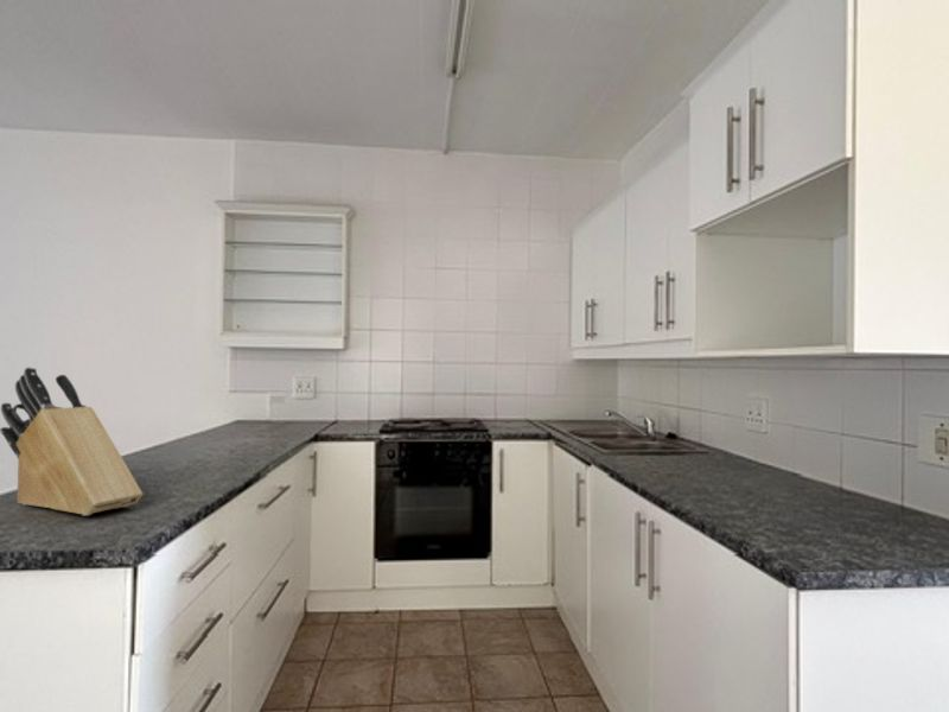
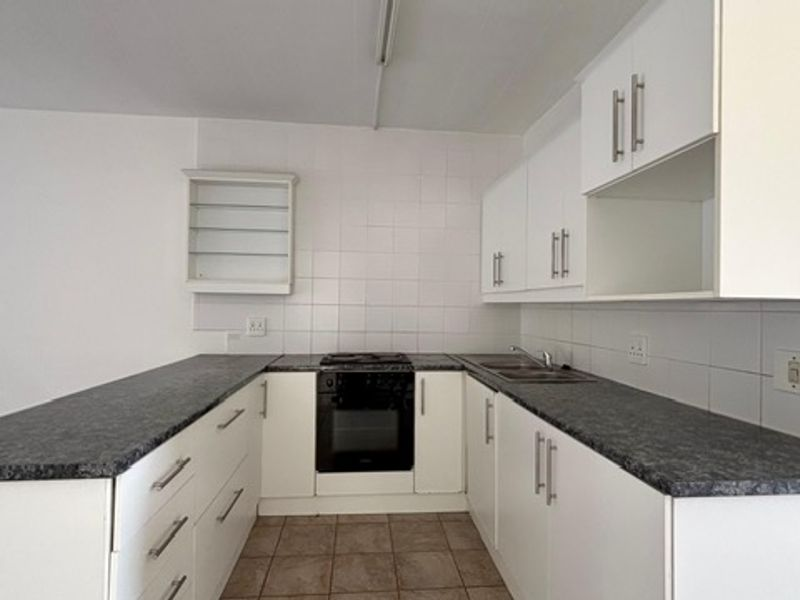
- knife block (69, 436)
